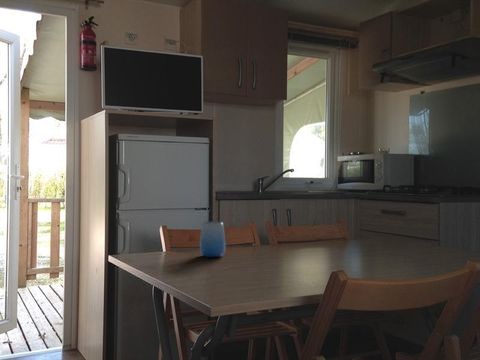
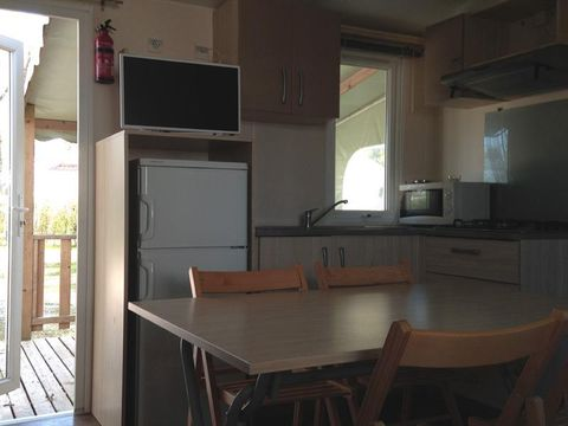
- cup (212, 239)
